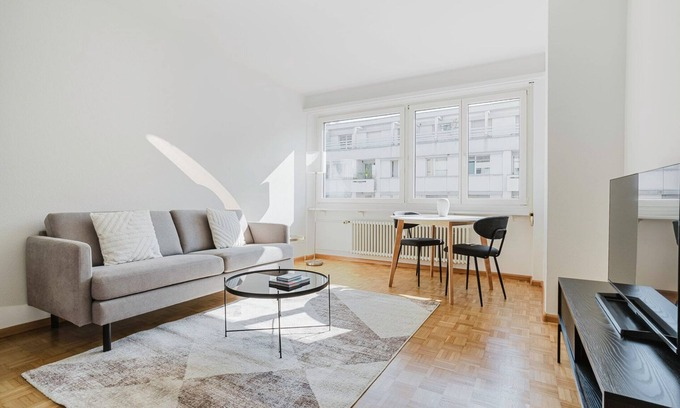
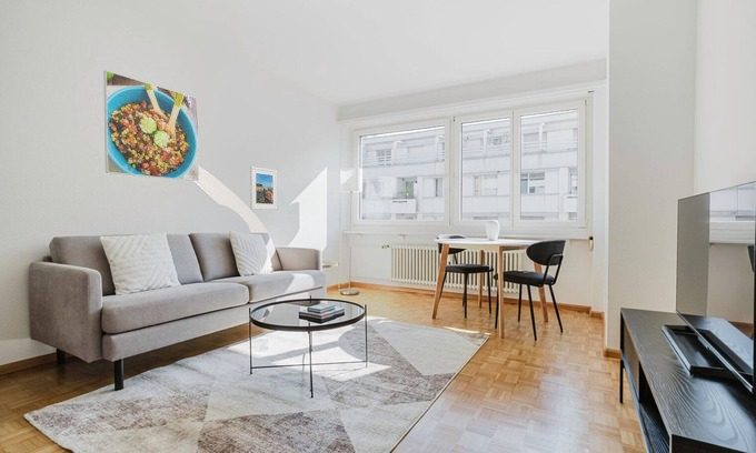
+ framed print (156, 131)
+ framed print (263, 189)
